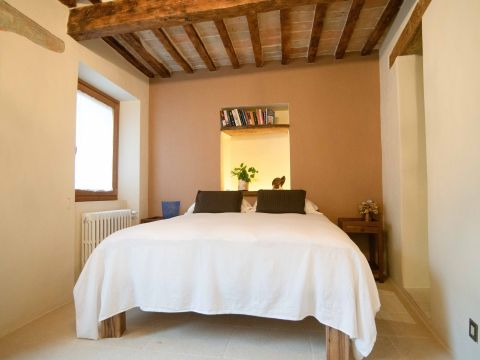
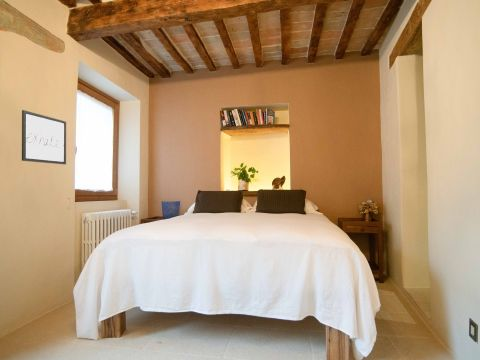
+ wall art (45, 139)
